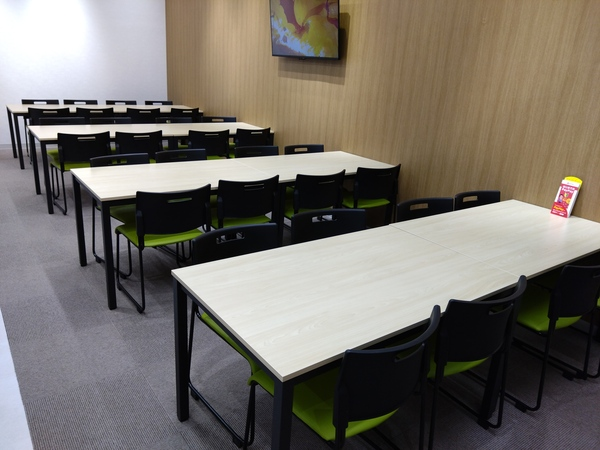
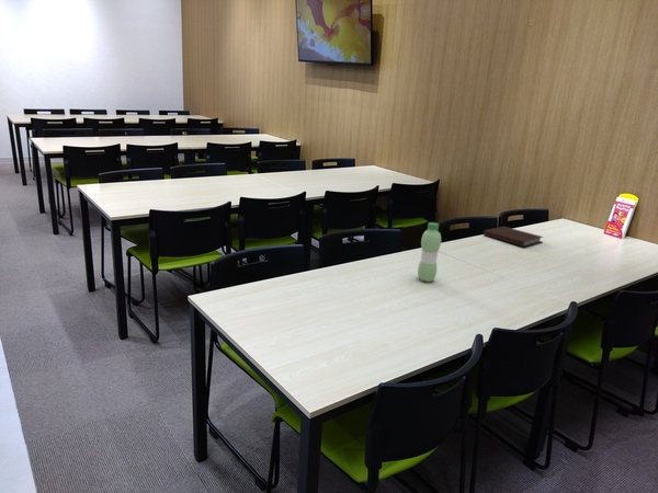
+ notebook (513, 236)
+ water bottle (429, 252)
